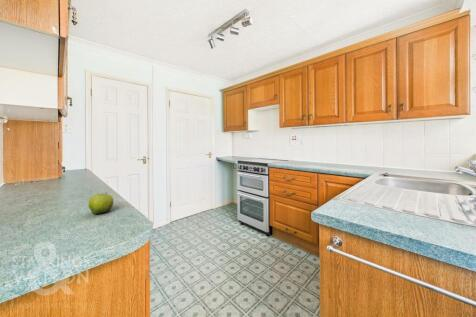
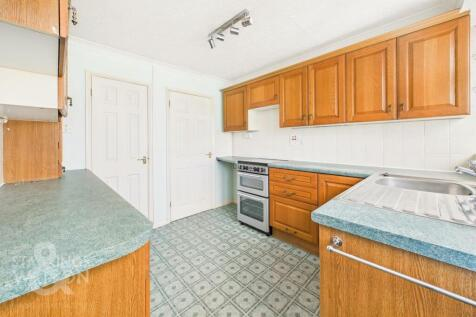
- fruit (101, 202)
